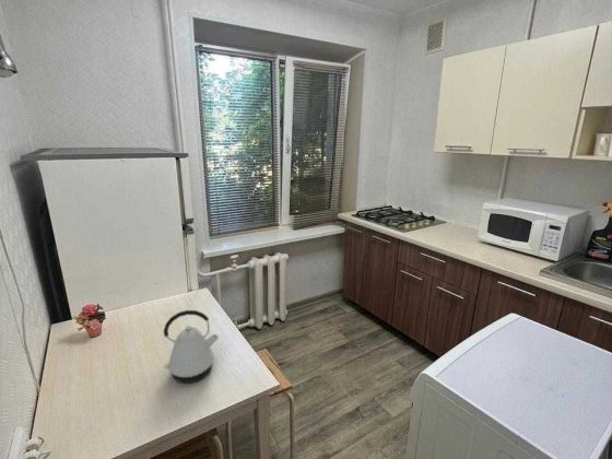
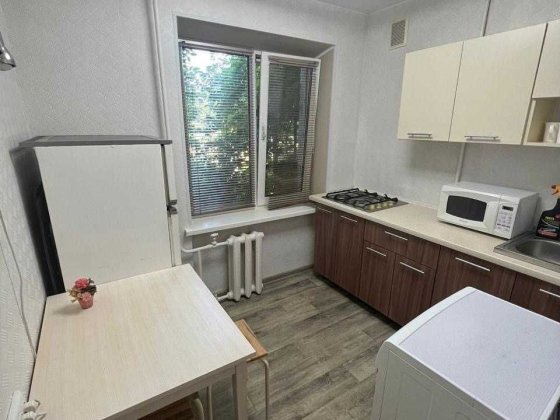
- kettle (190, 341)
